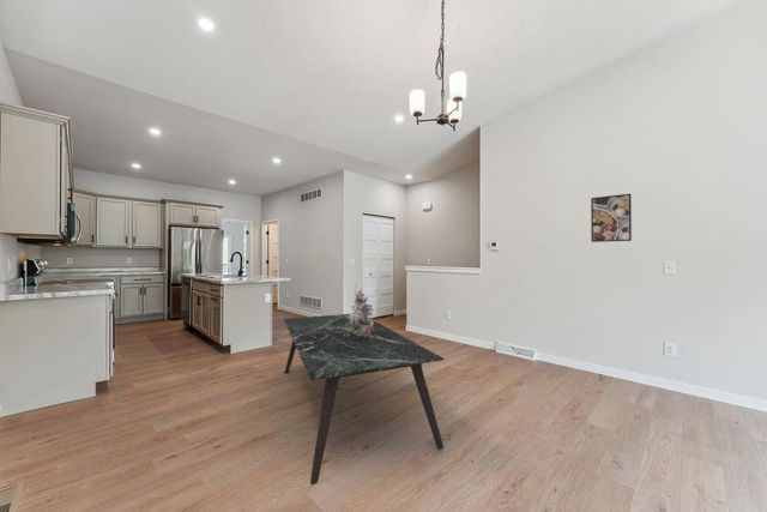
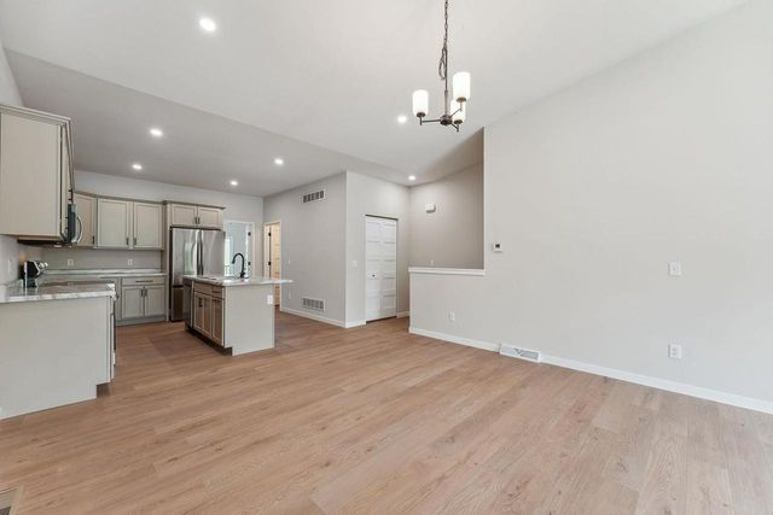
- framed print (610, 218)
- dining table (344, 367)
- bouquet (356, 307)
